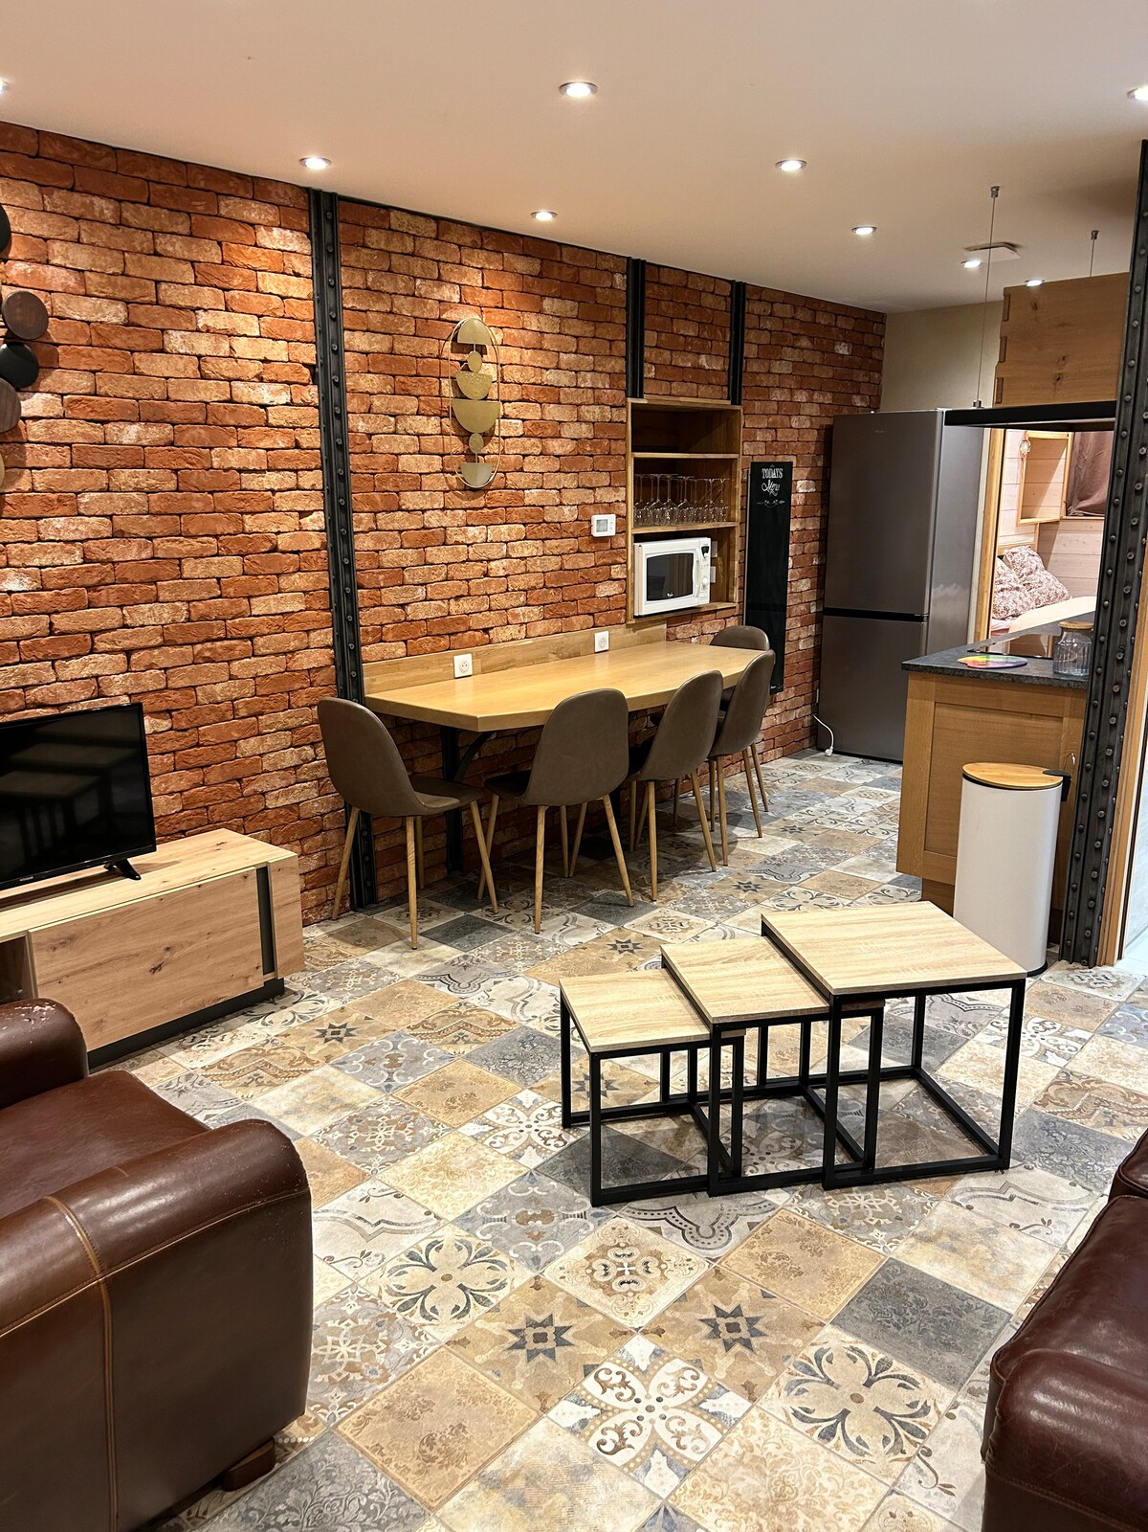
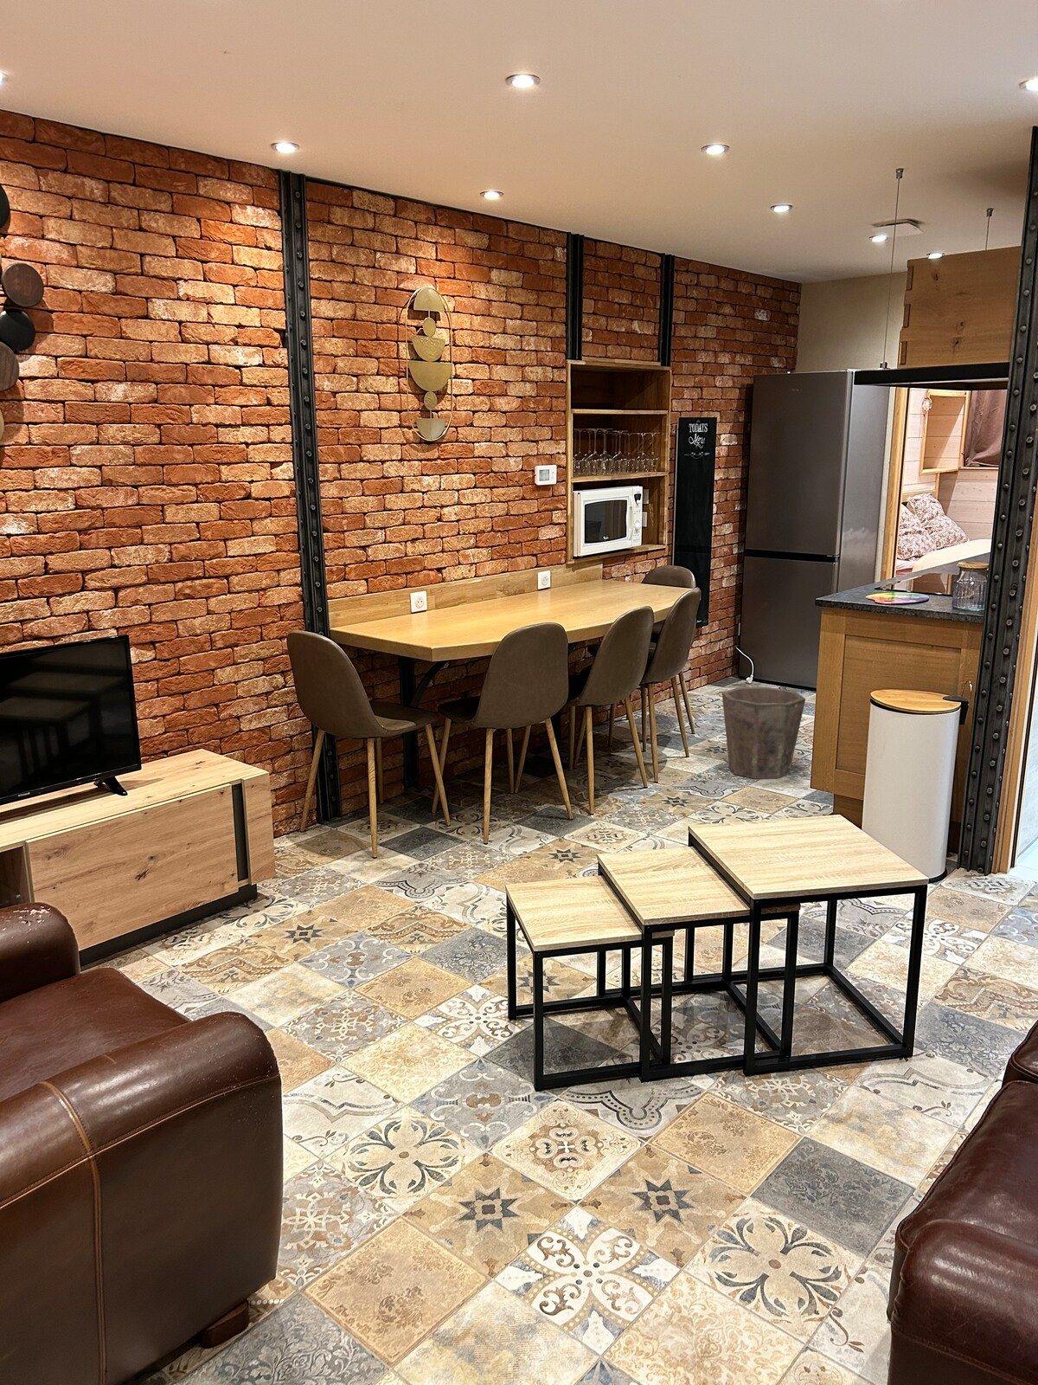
+ waste bin (760, 733)
